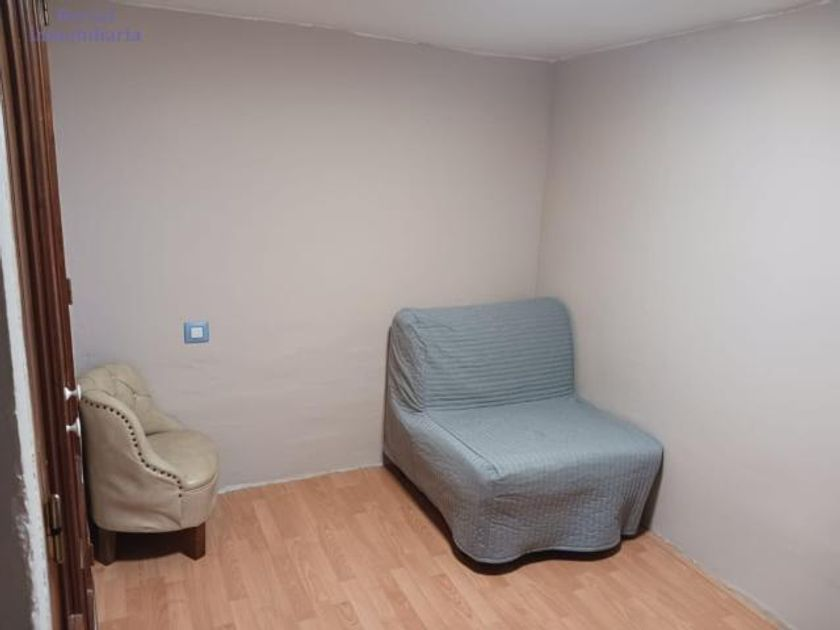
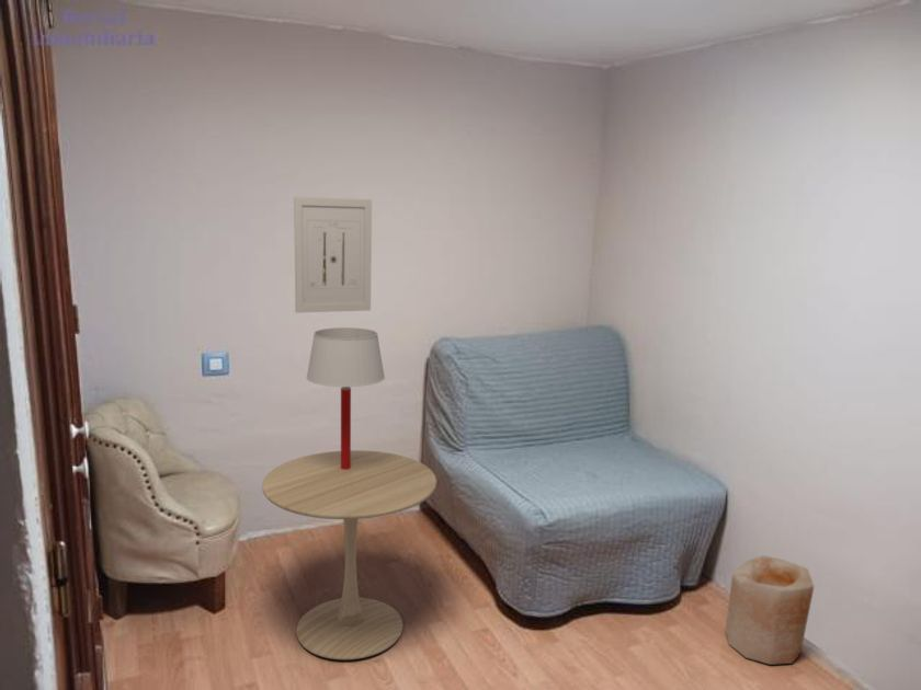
+ wall art (333, 255)
+ table lamp (345, 401)
+ vase (768, 606)
+ side table (350, 554)
